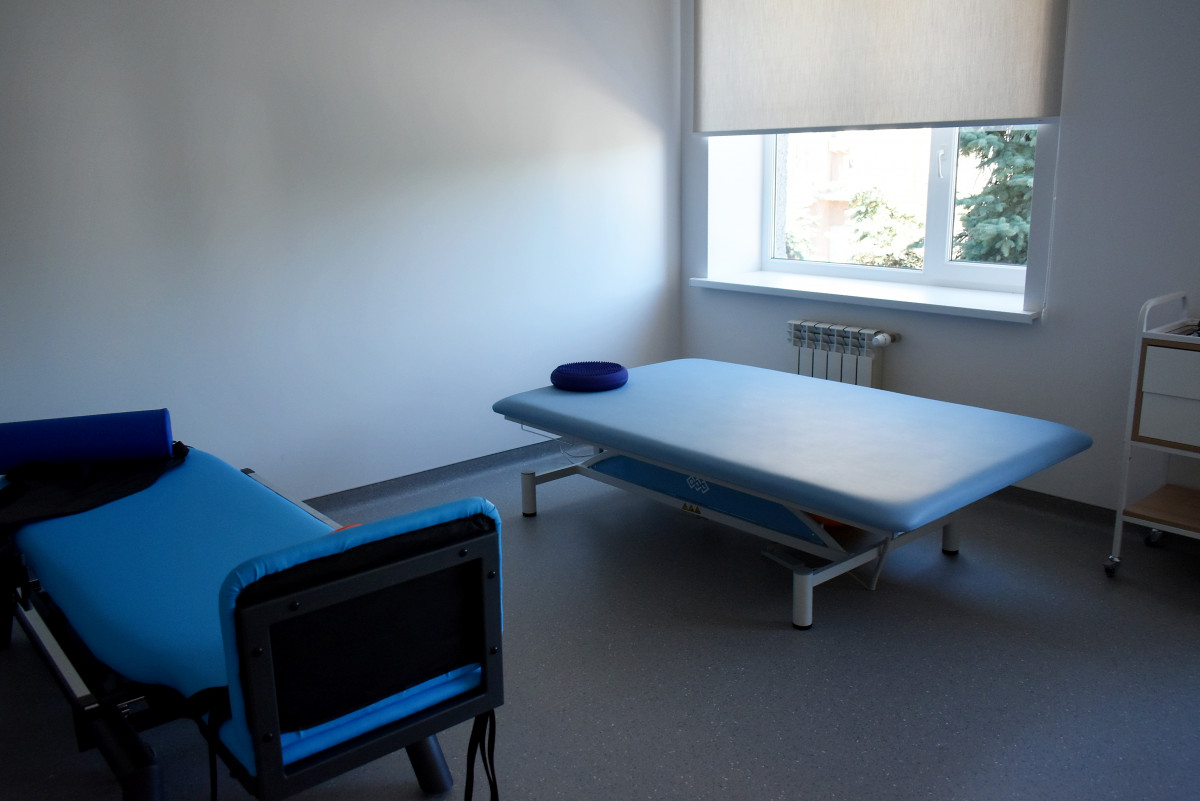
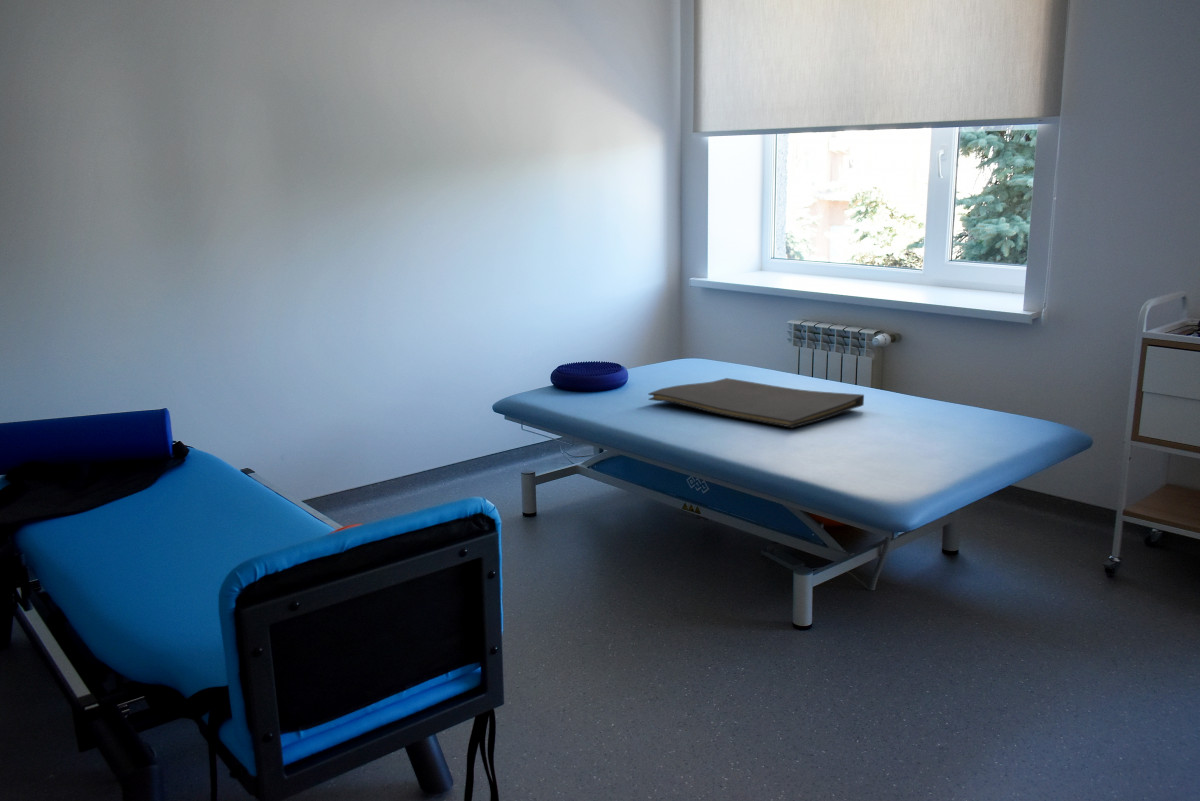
+ hand towel (753, 399)
